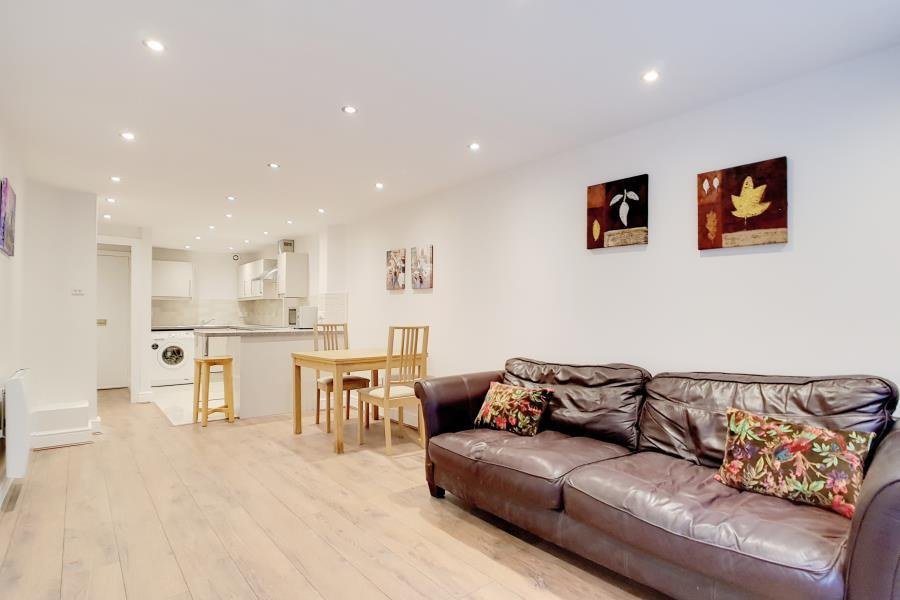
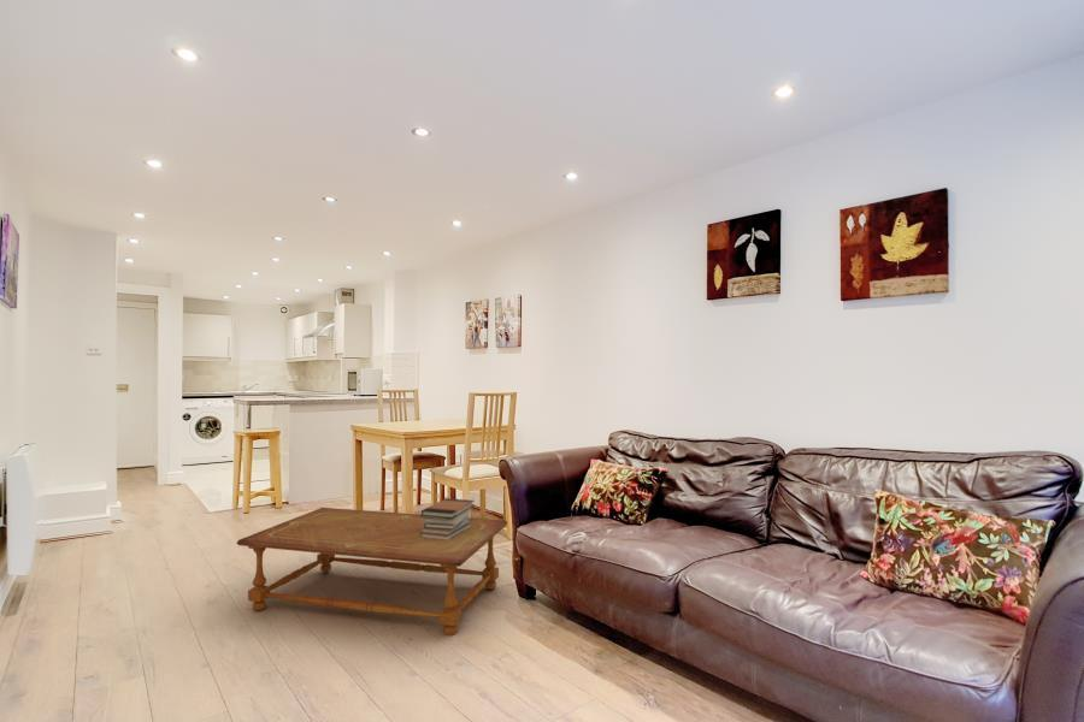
+ book stack (447, 517)
+ coffee table (379, 563)
